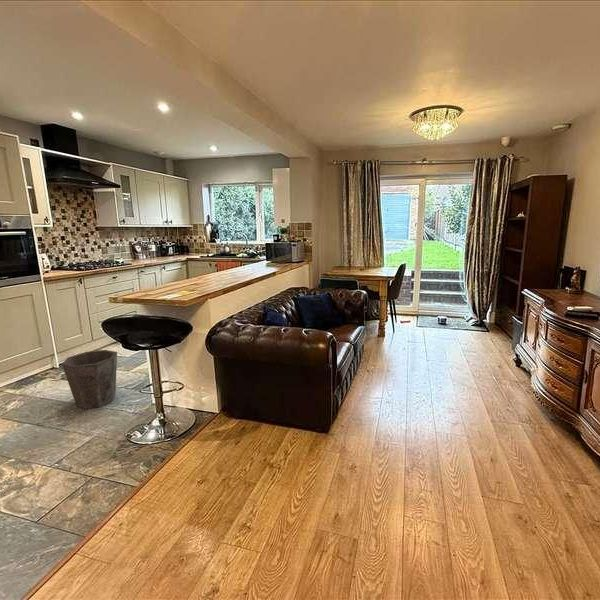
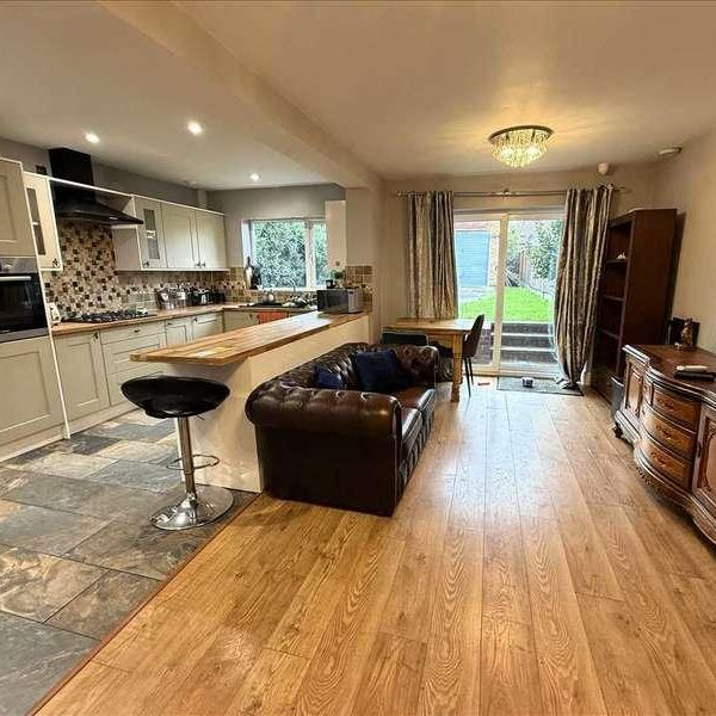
- waste bin (93, 379)
